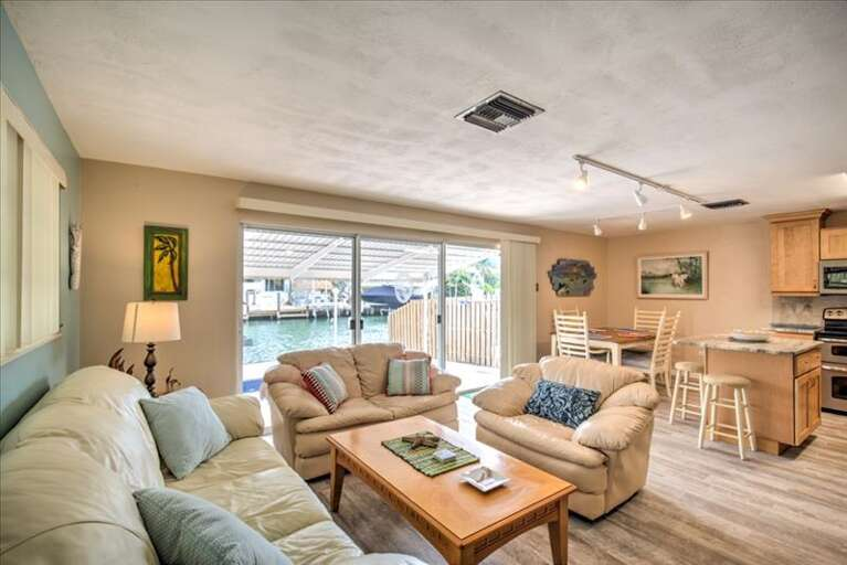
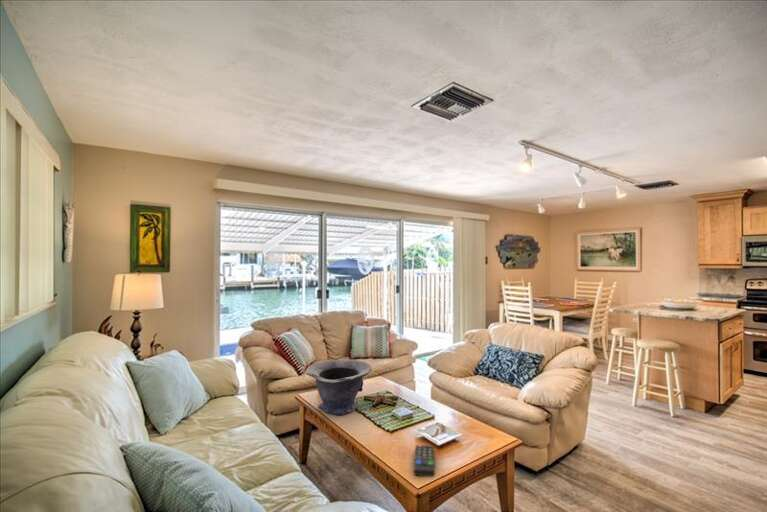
+ remote control (424, 459)
+ decorative bowl (340, 387)
